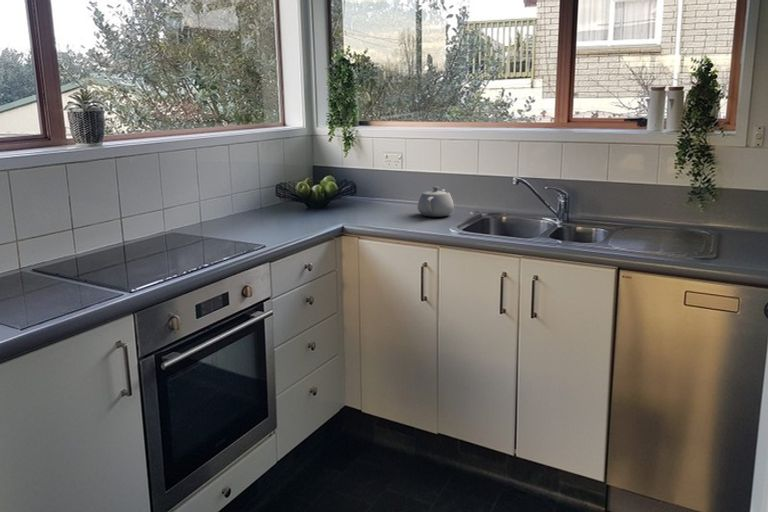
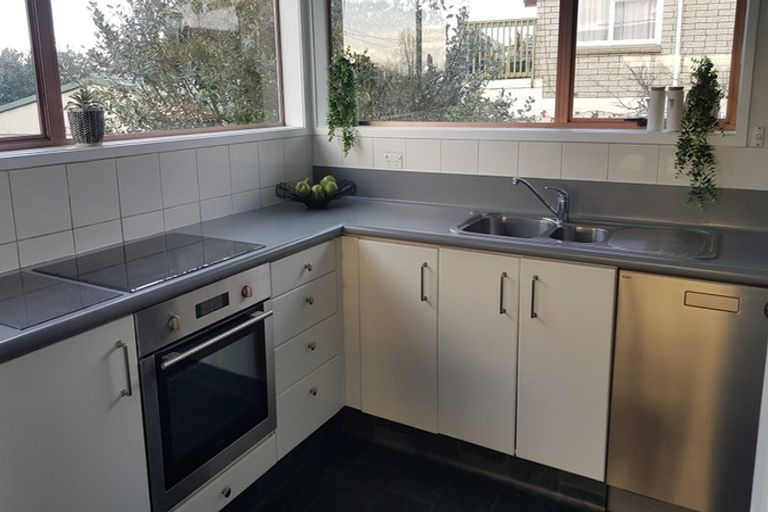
- teapot (435, 200)
